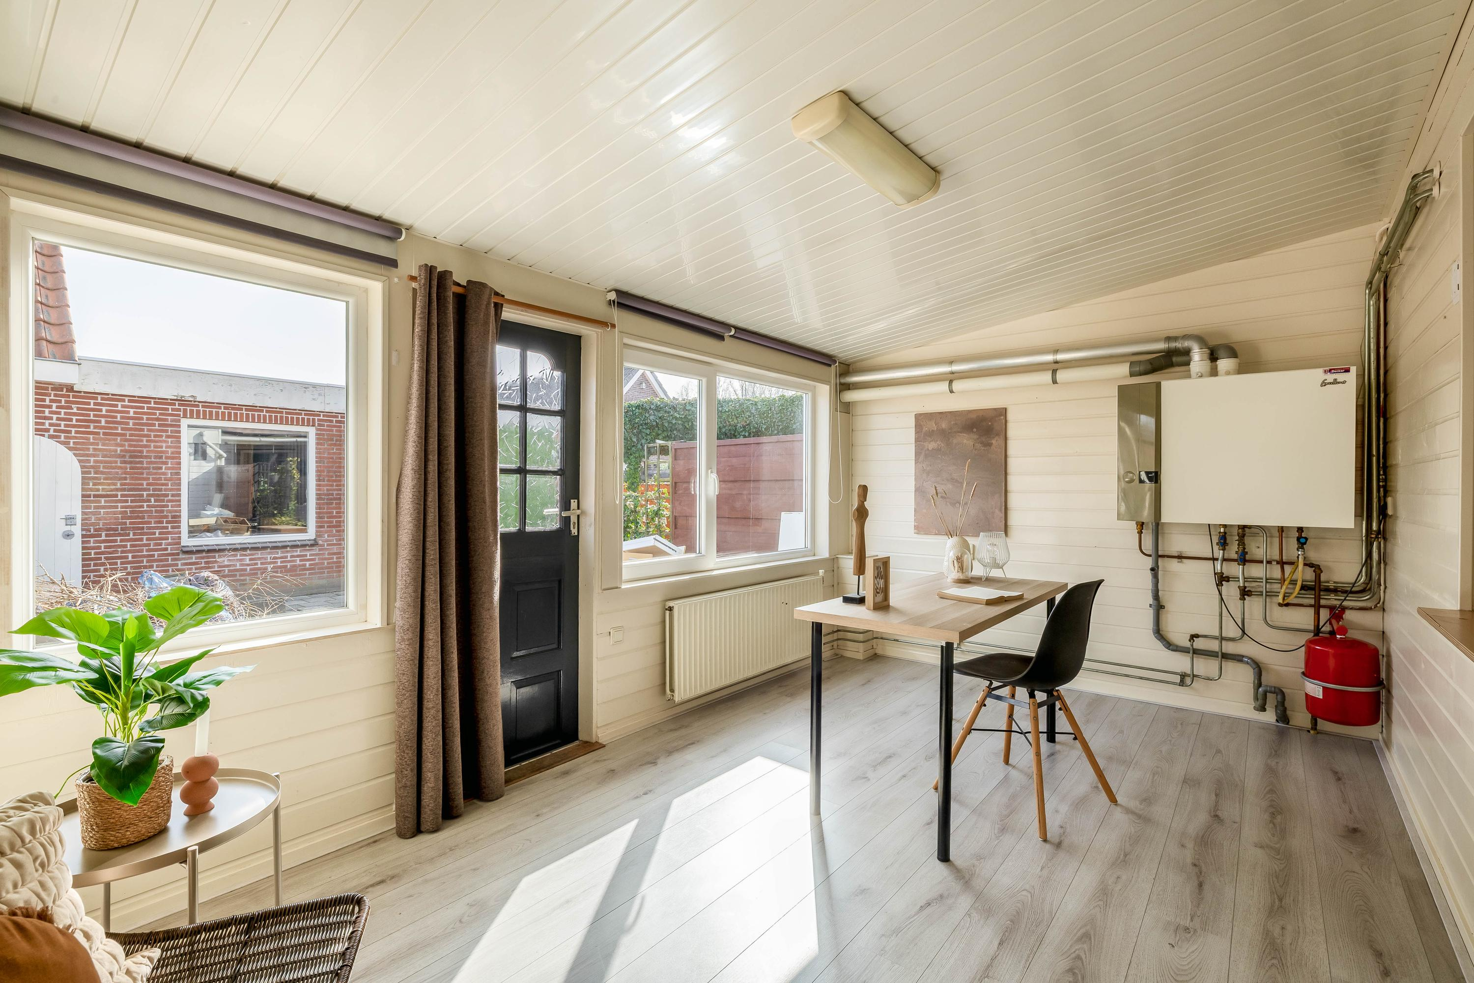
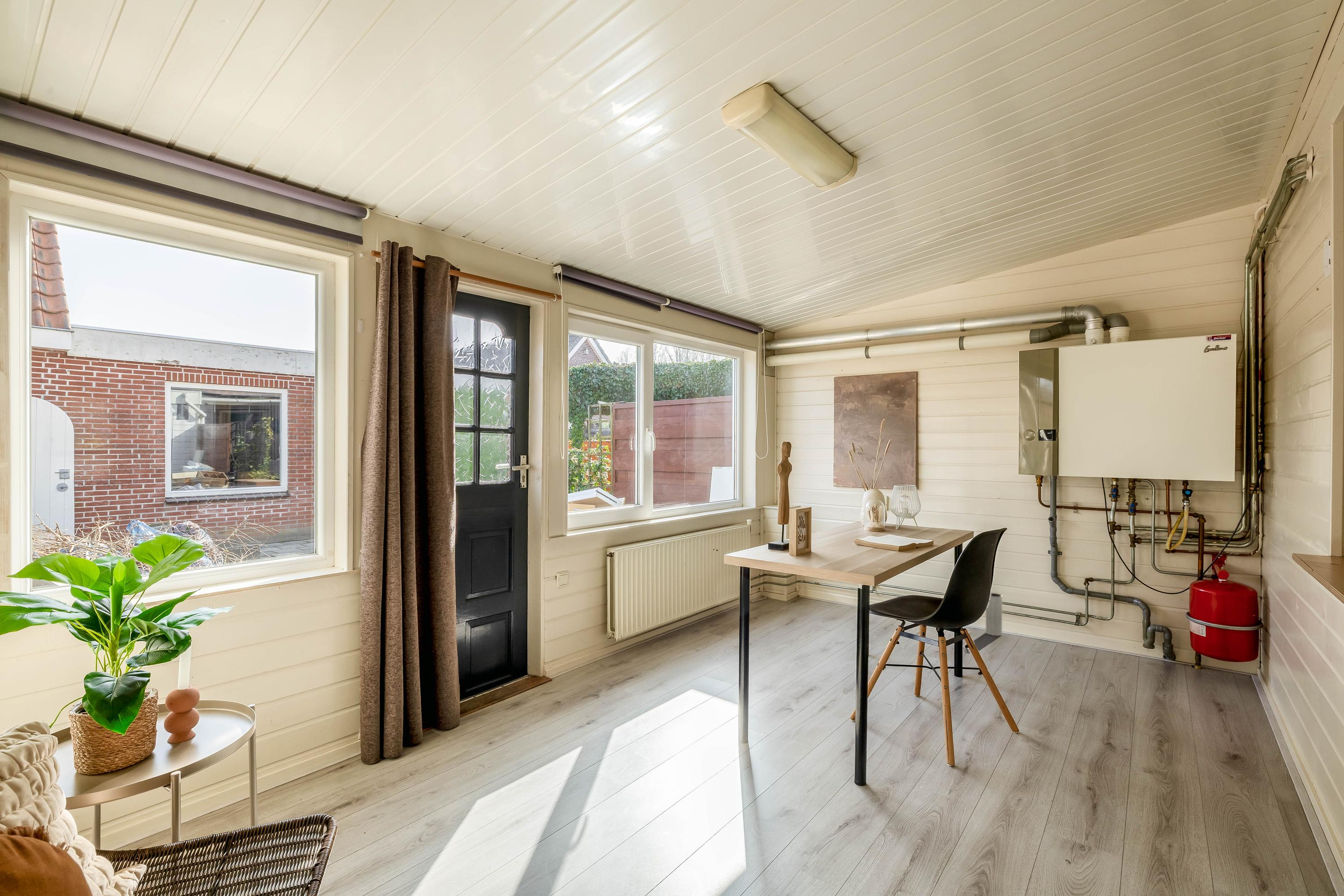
+ vase (994, 614)
